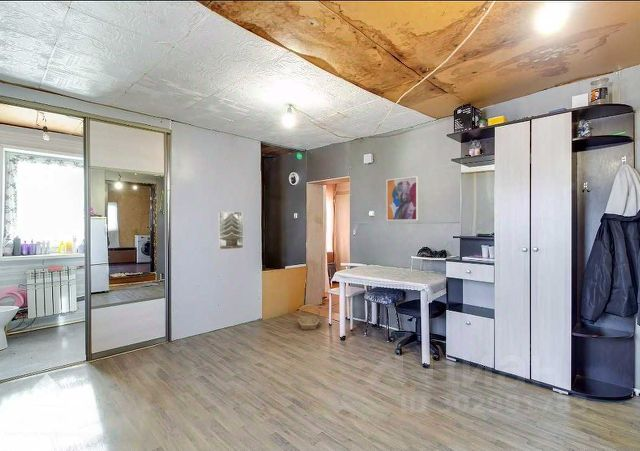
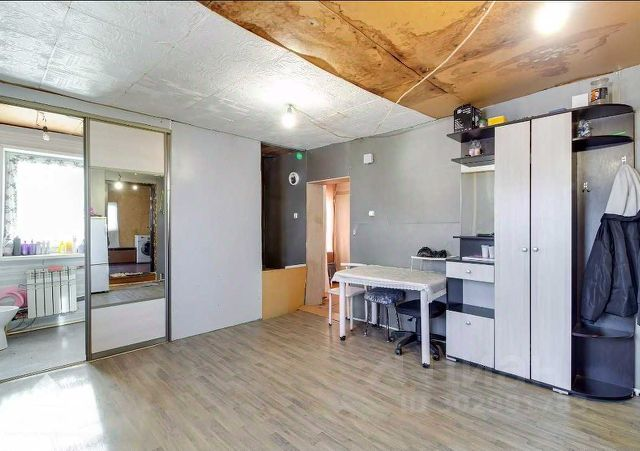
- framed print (231, 230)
- basket (308, 316)
- wall art (401, 199)
